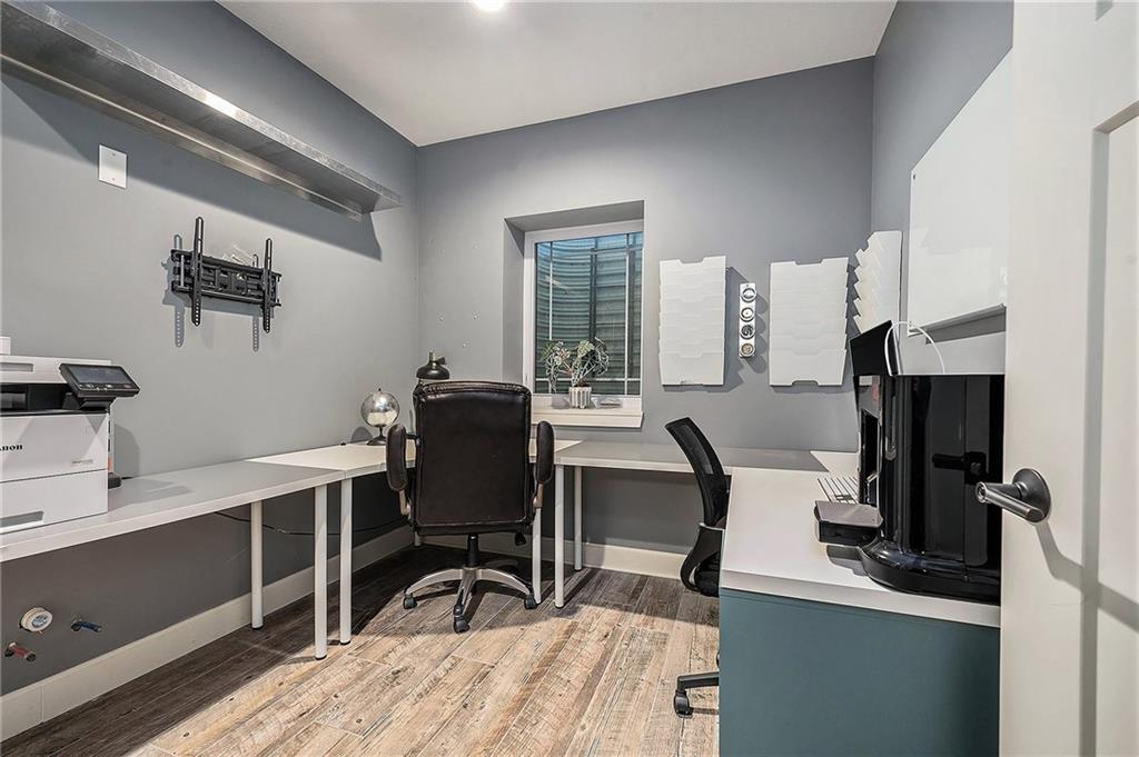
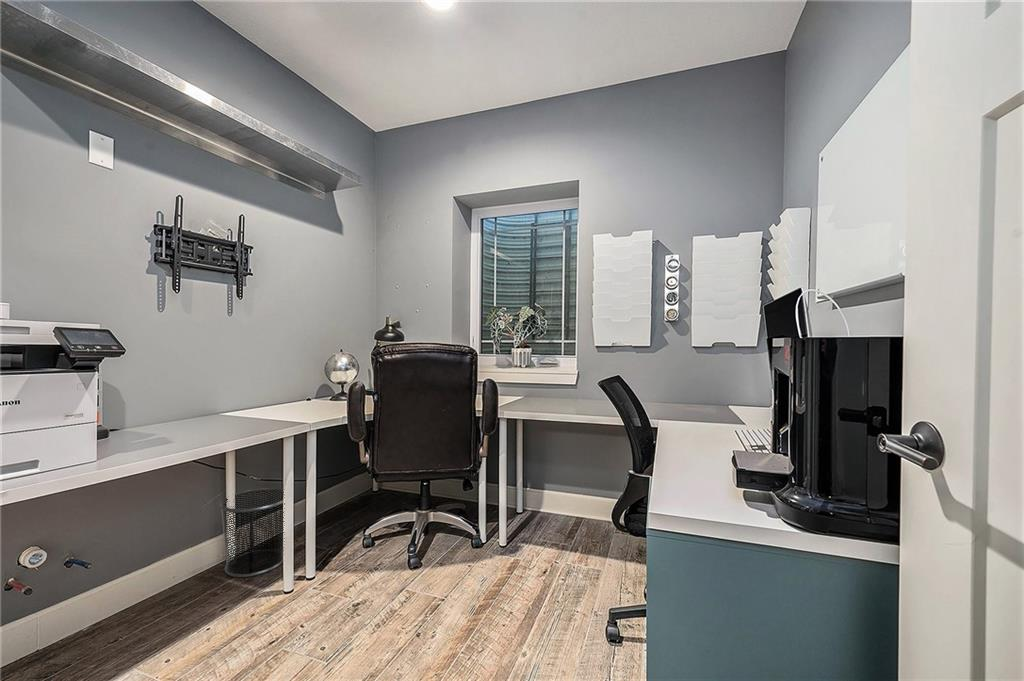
+ waste bin (256, 530)
